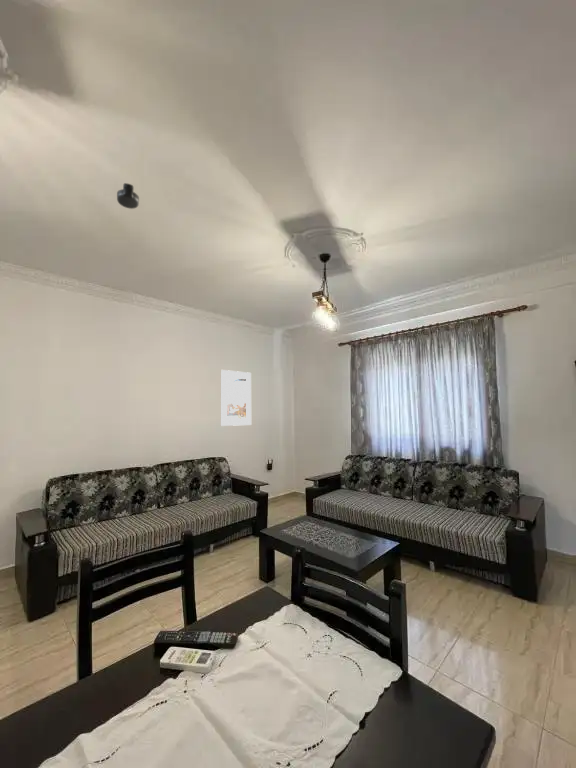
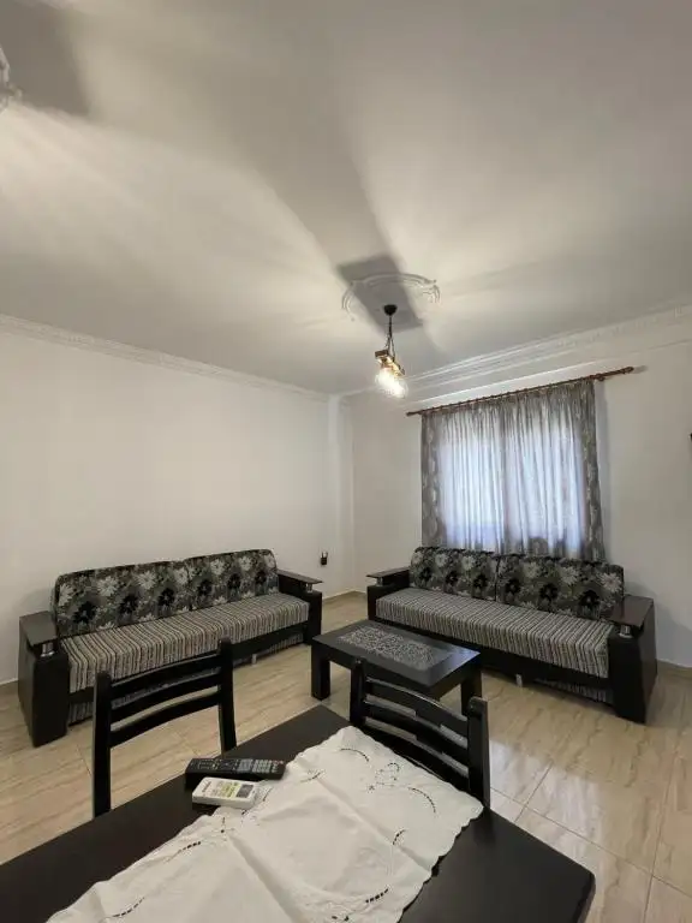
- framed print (236, 398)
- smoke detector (128, 195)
